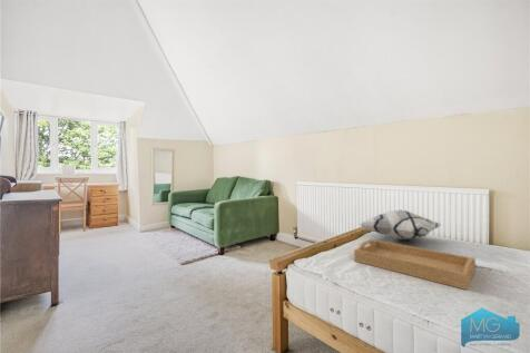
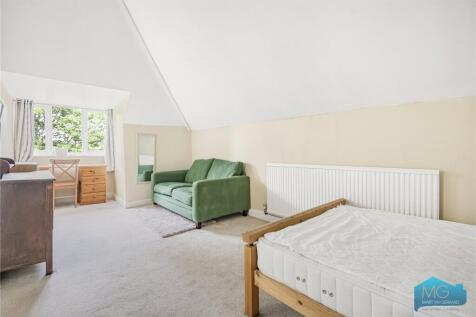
- serving tray (411, 257)
- decorative pillow (400, 224)
